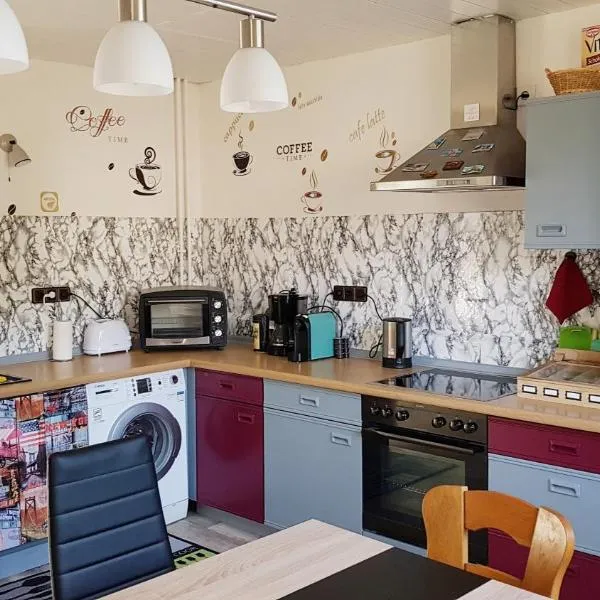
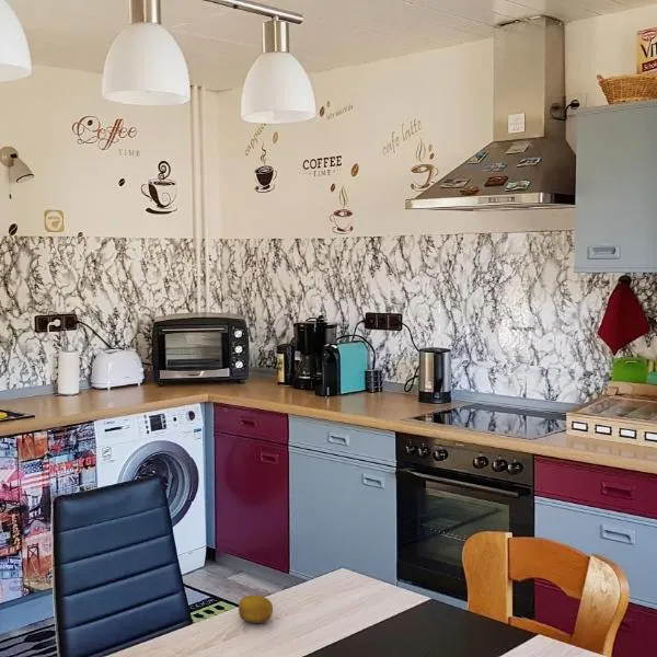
+ fruit (255, 609)
